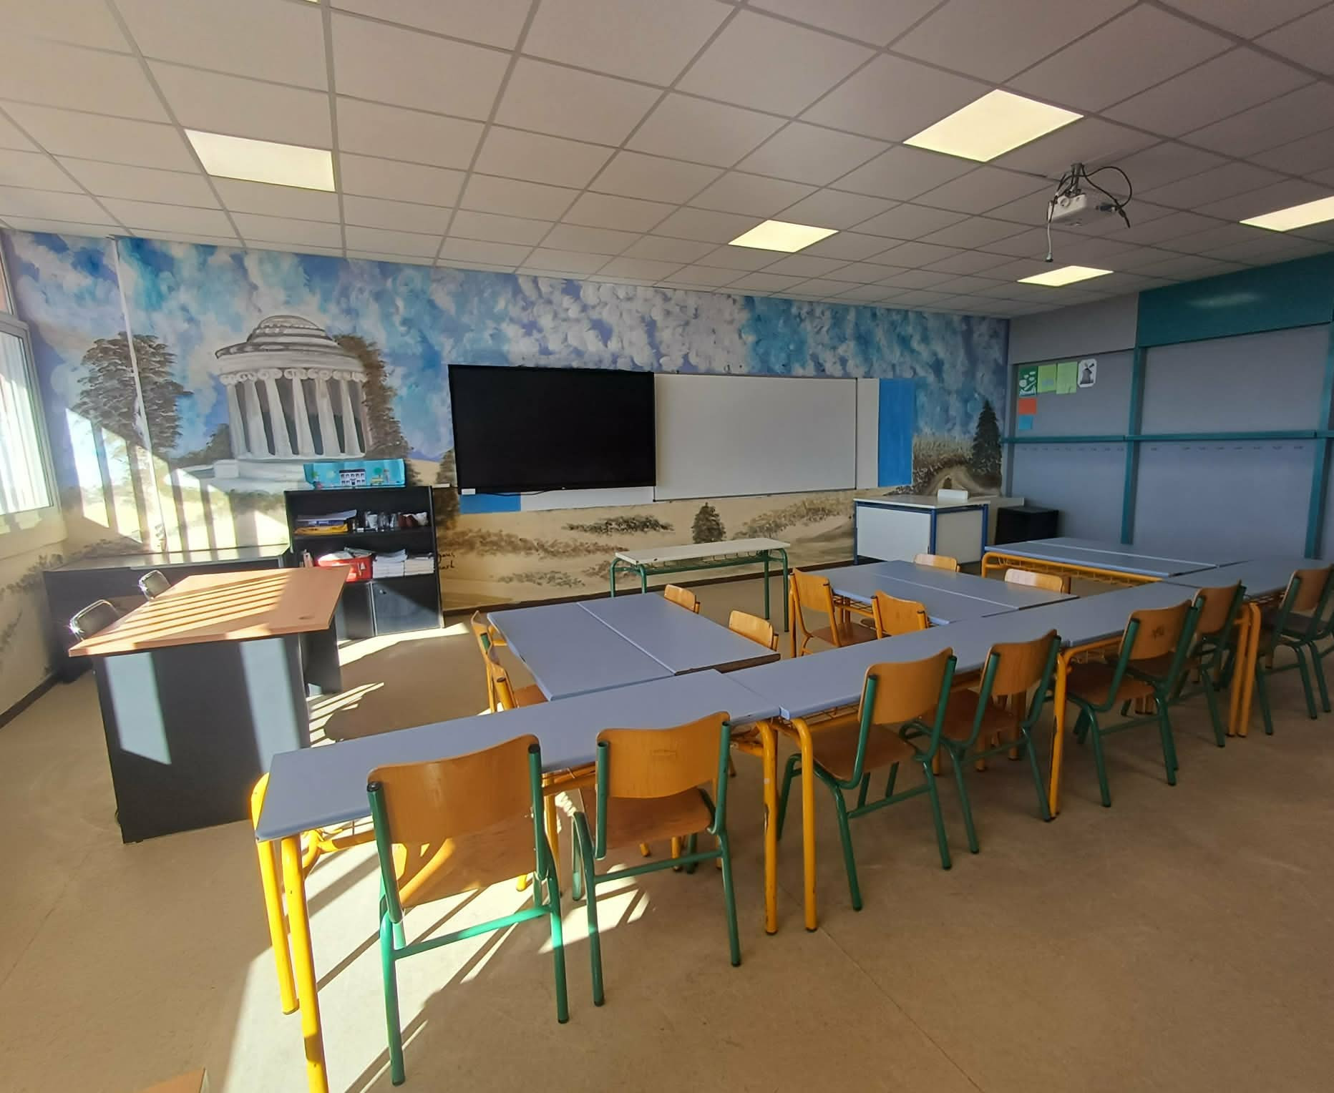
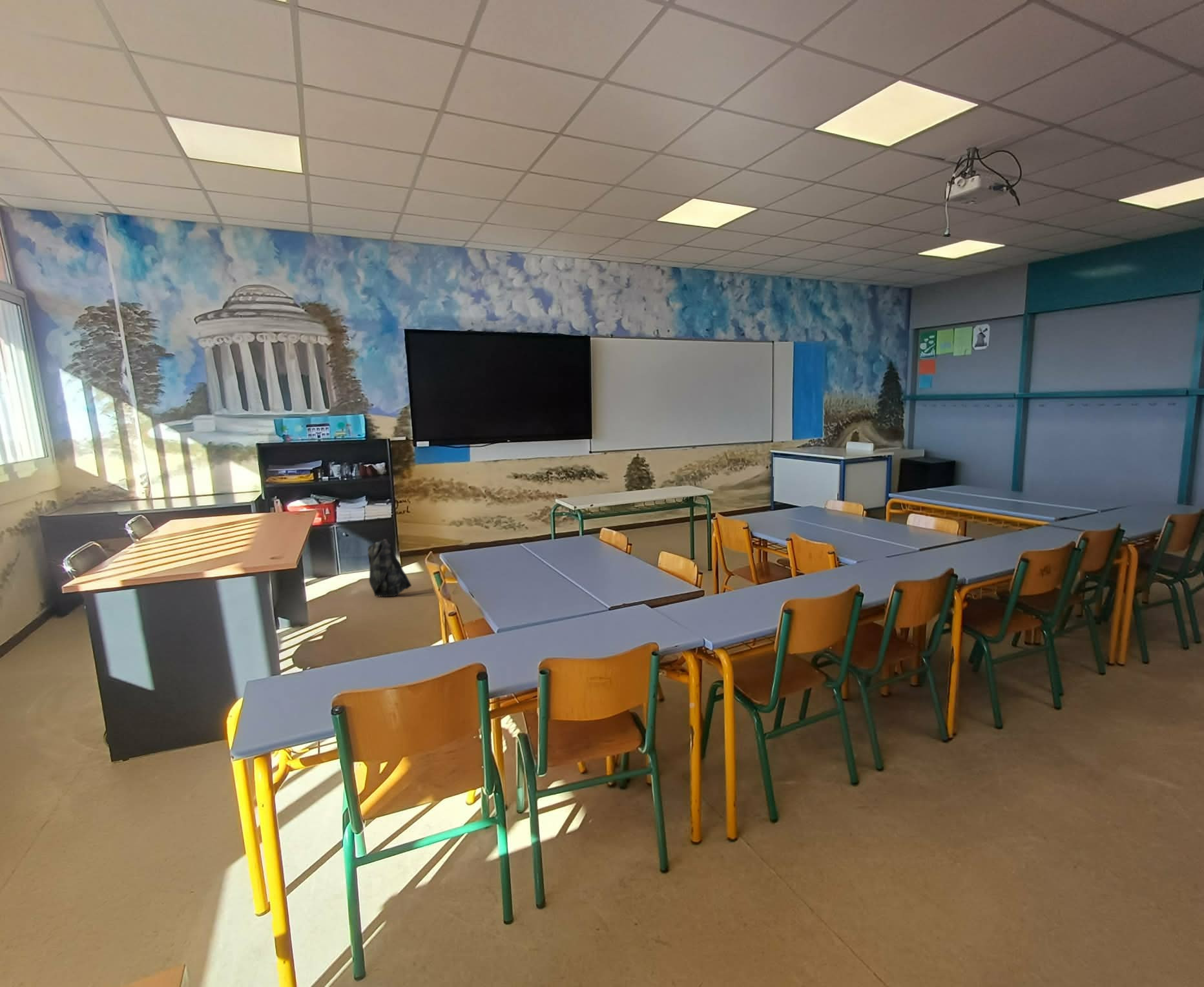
+ jacket (389, 567)
